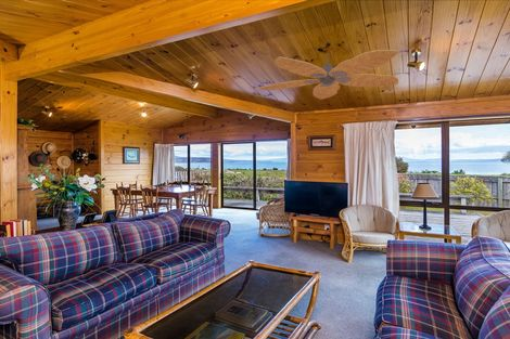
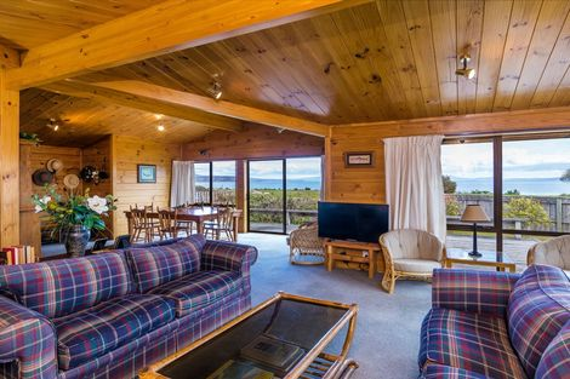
- ceiling fan (324, 70)
